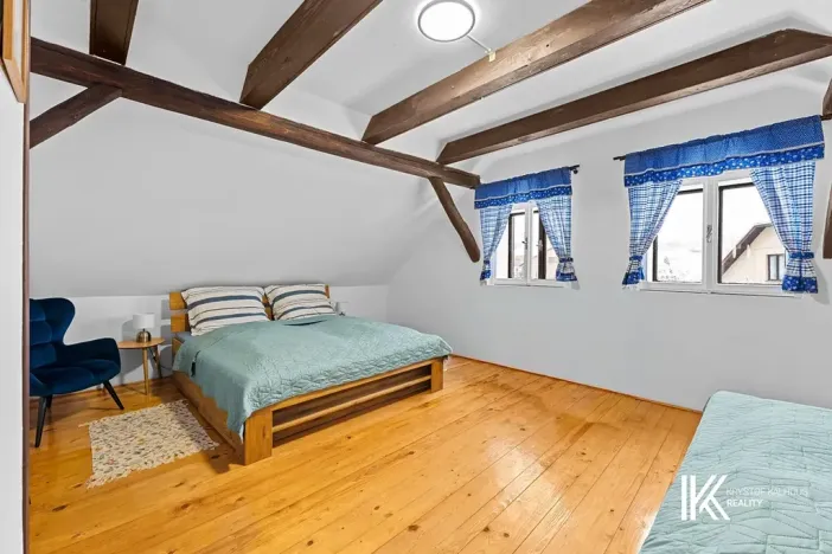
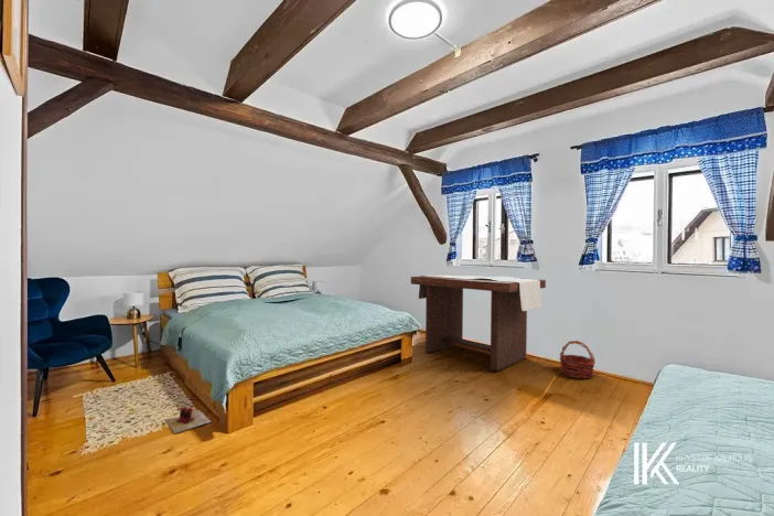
+ bench (462, 315)
+ basket (577, 357)
+ slippers (187, 415)
